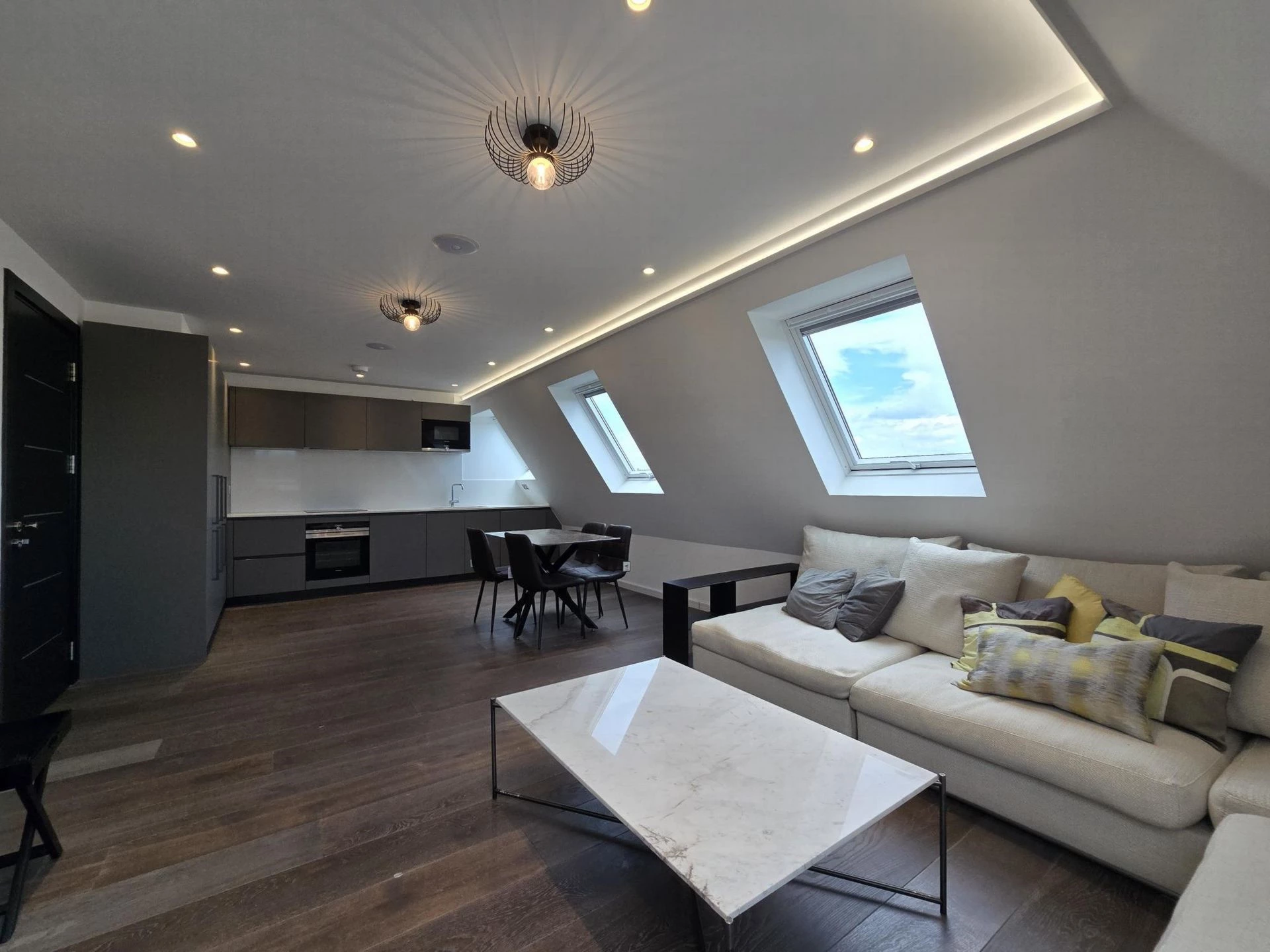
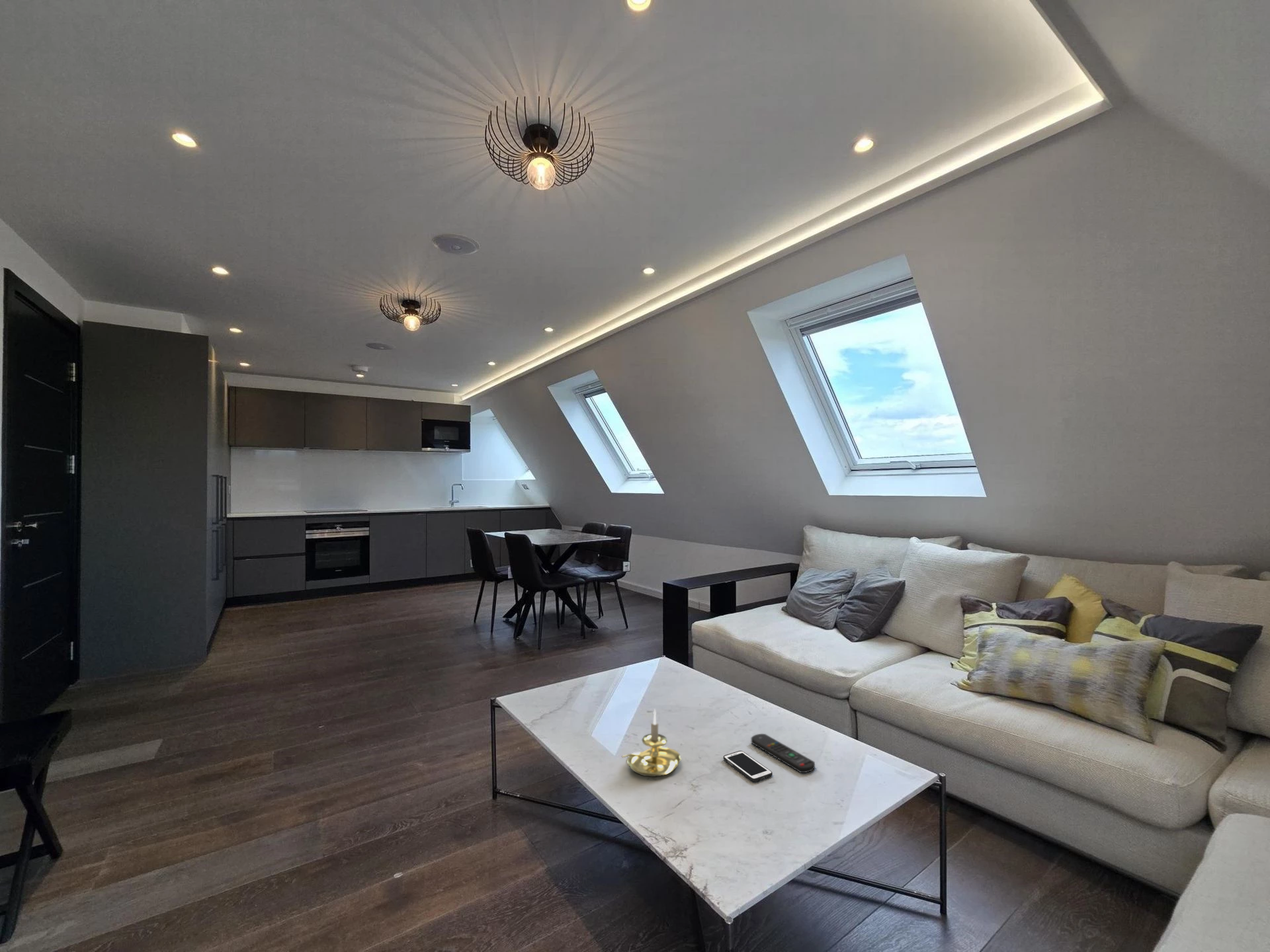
+ cell phone (747, 765)
+ candle holder (650, 738)
+ remote control (781, 752)
